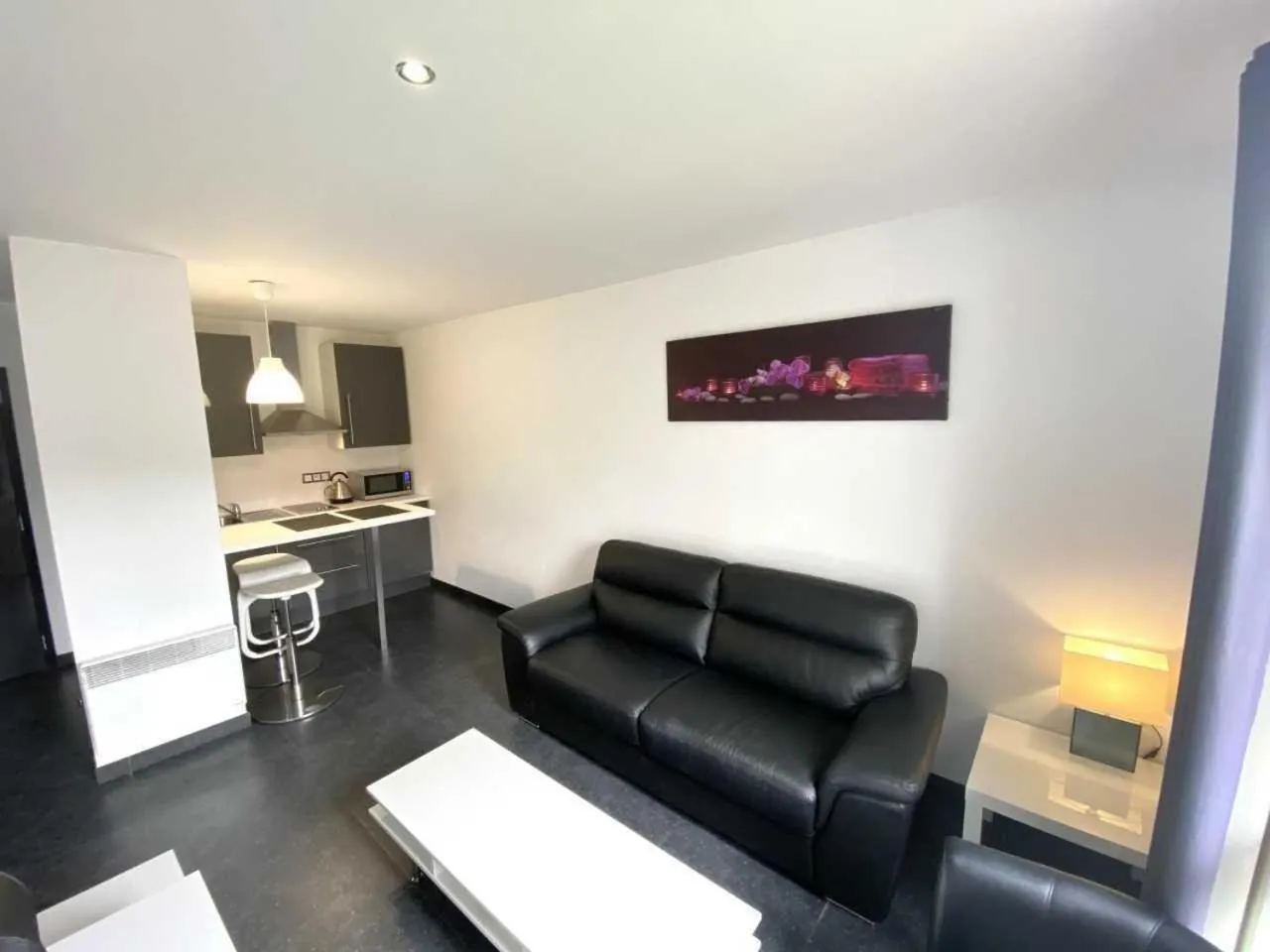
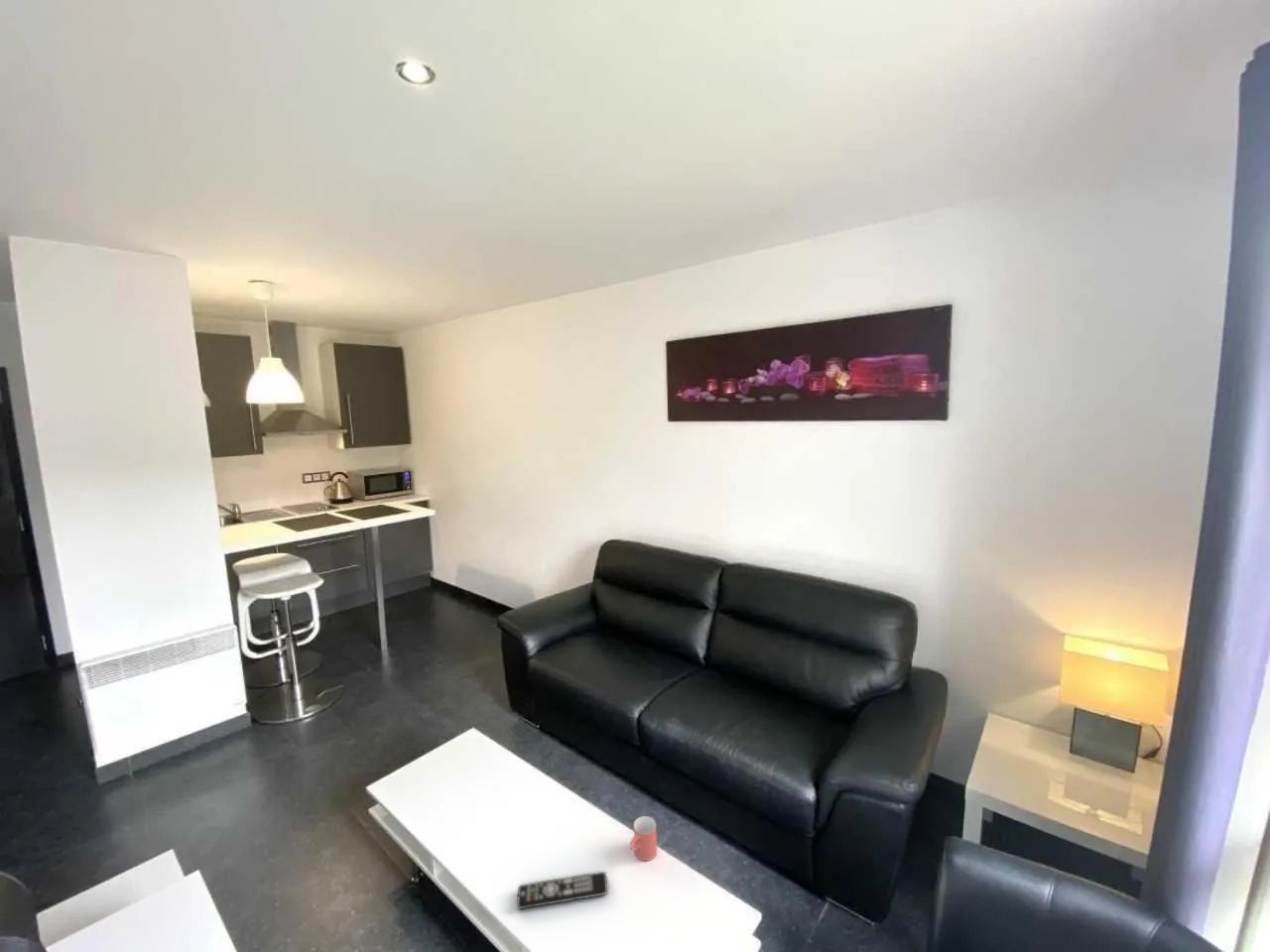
+ cup (641, 841)
+ remote control (563, 891)
